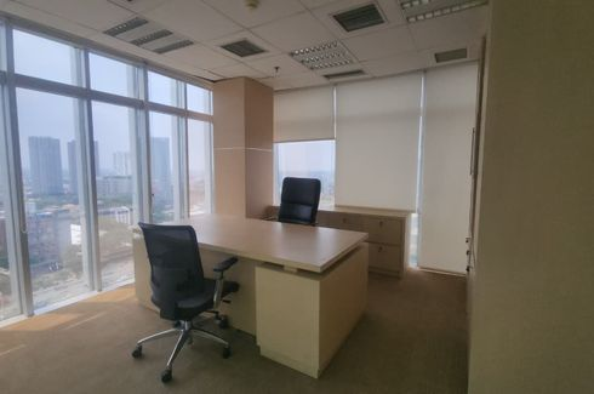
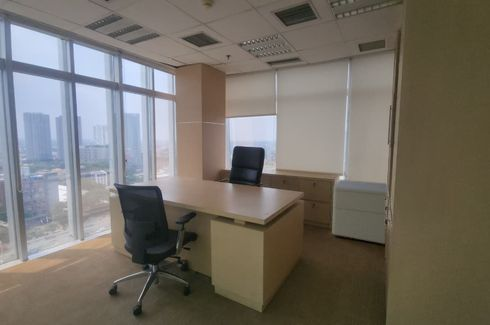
+ nightstand (367, 209)
